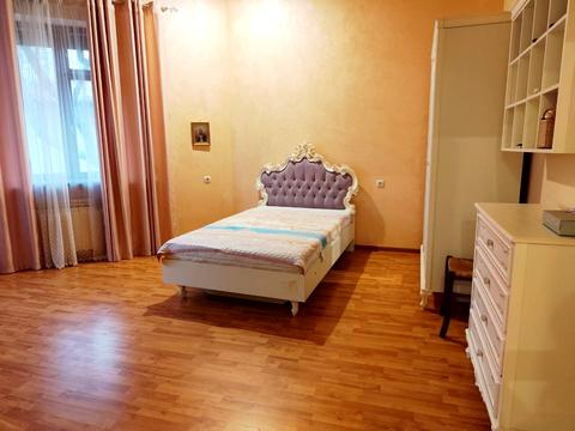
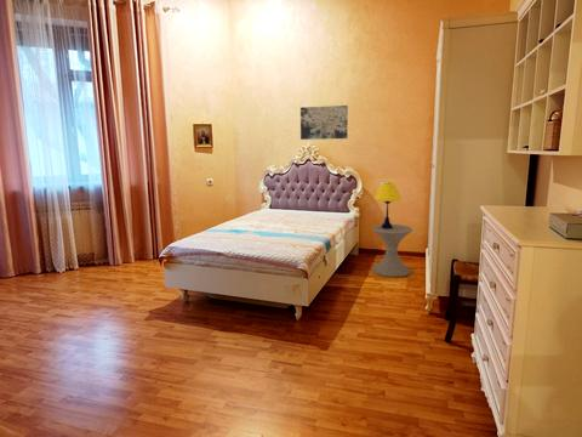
+ side table (392, 249)
+ wall art (323, 123)
+ table lamp (387, 205)
